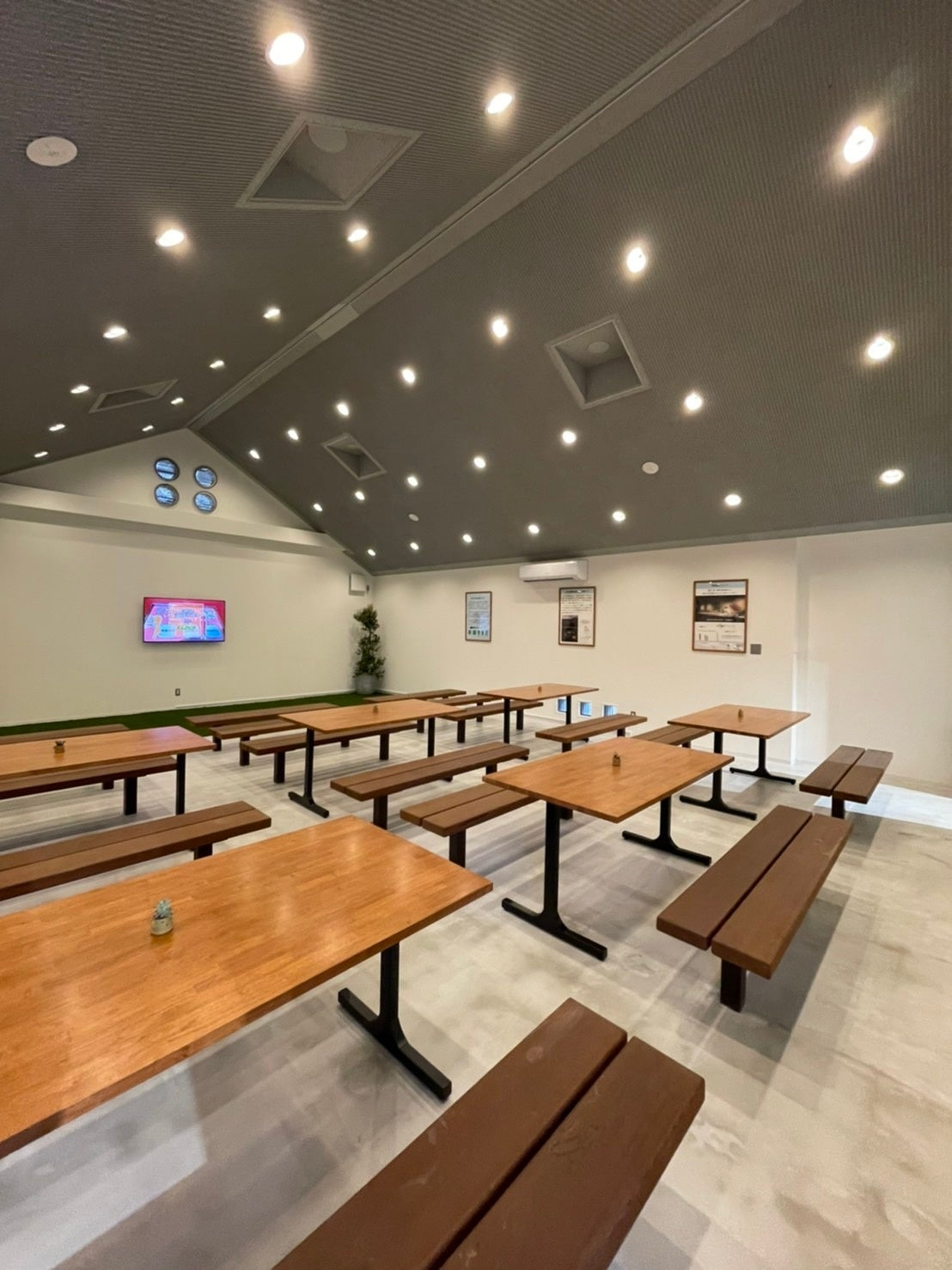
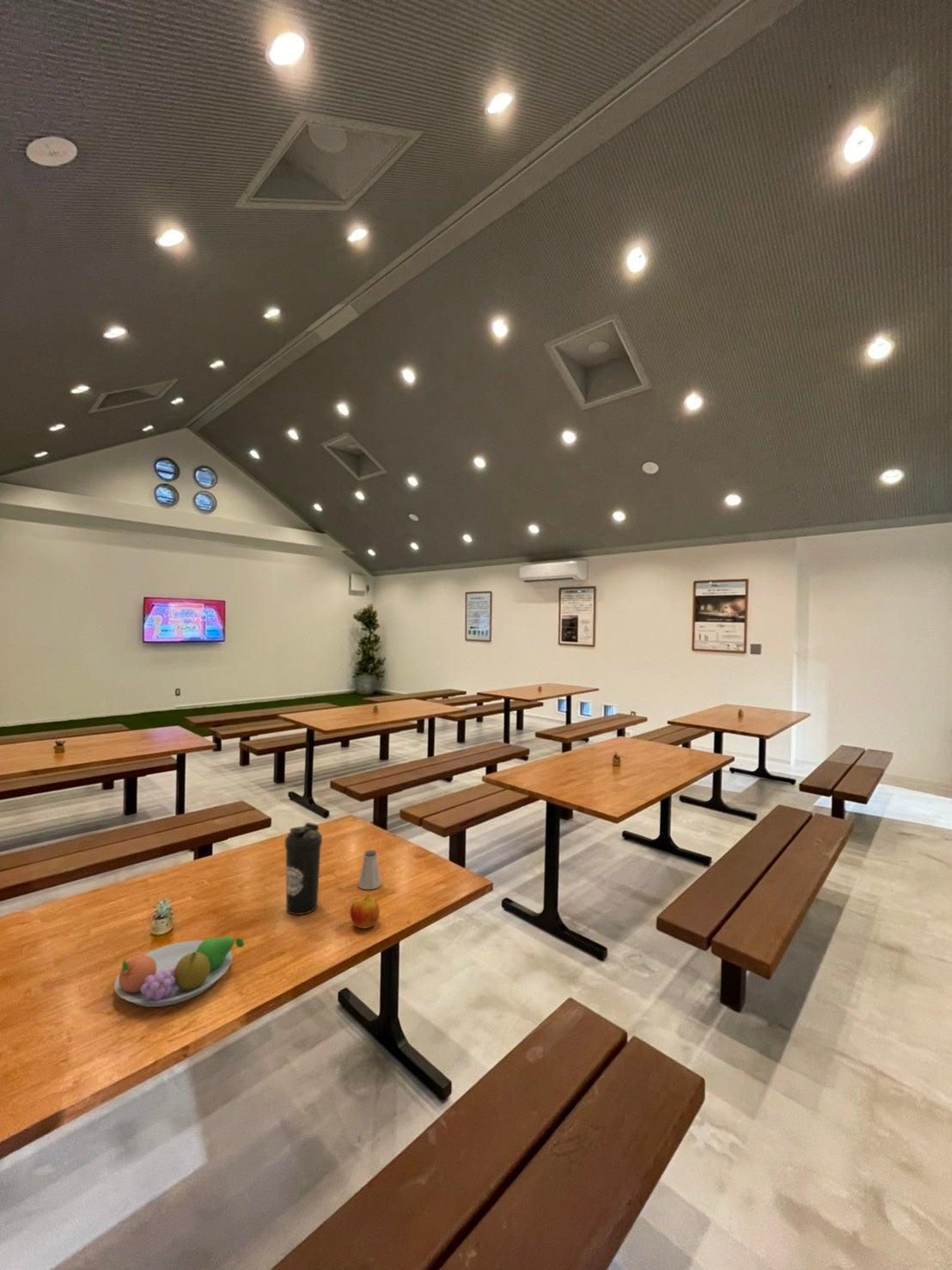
+ fruit bowl (180, 958)
+ saltshaker (369, 868)
+ water bottle (302, 866)
+ apple (364, 909)
